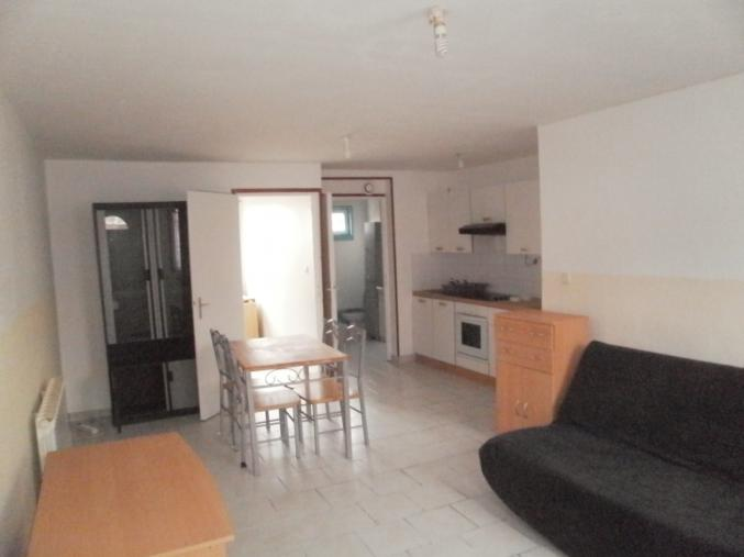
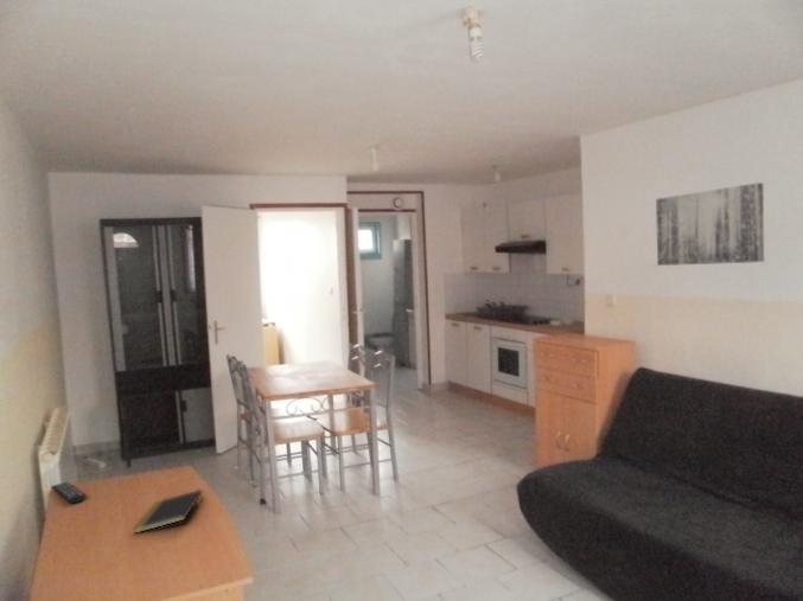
+ notepad (170, 510)
+ wall art (705, 228)
+ remote control (68, 492)
